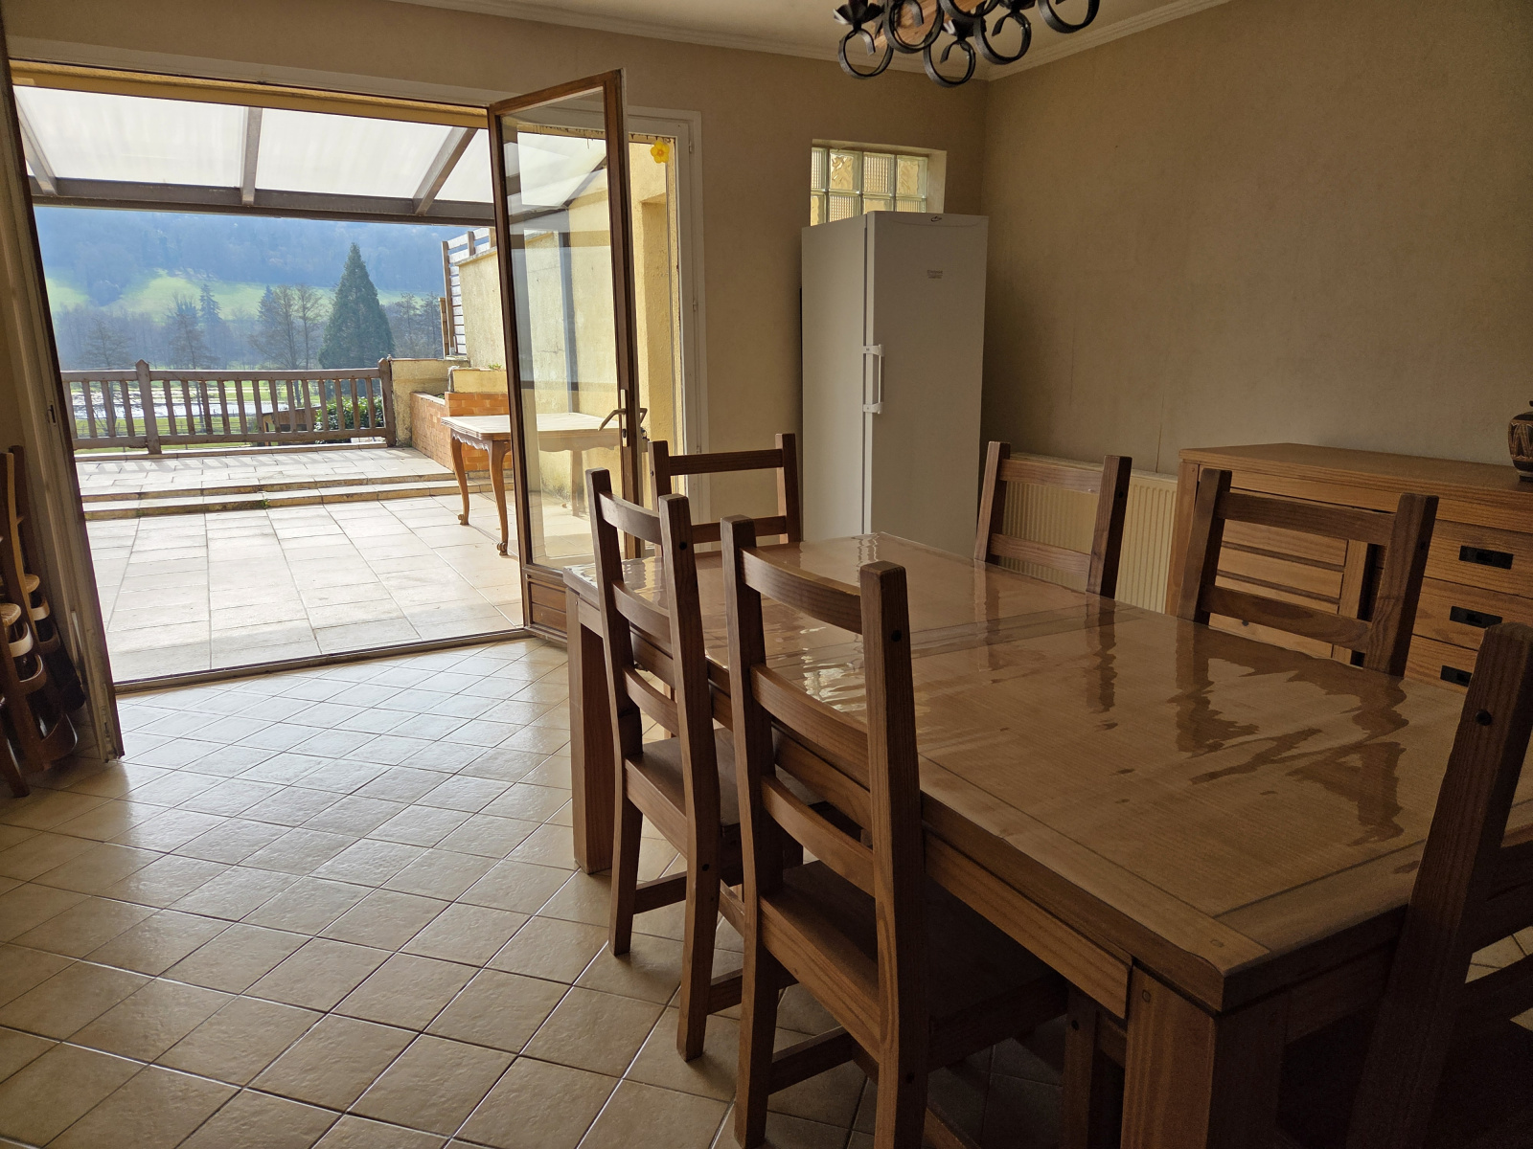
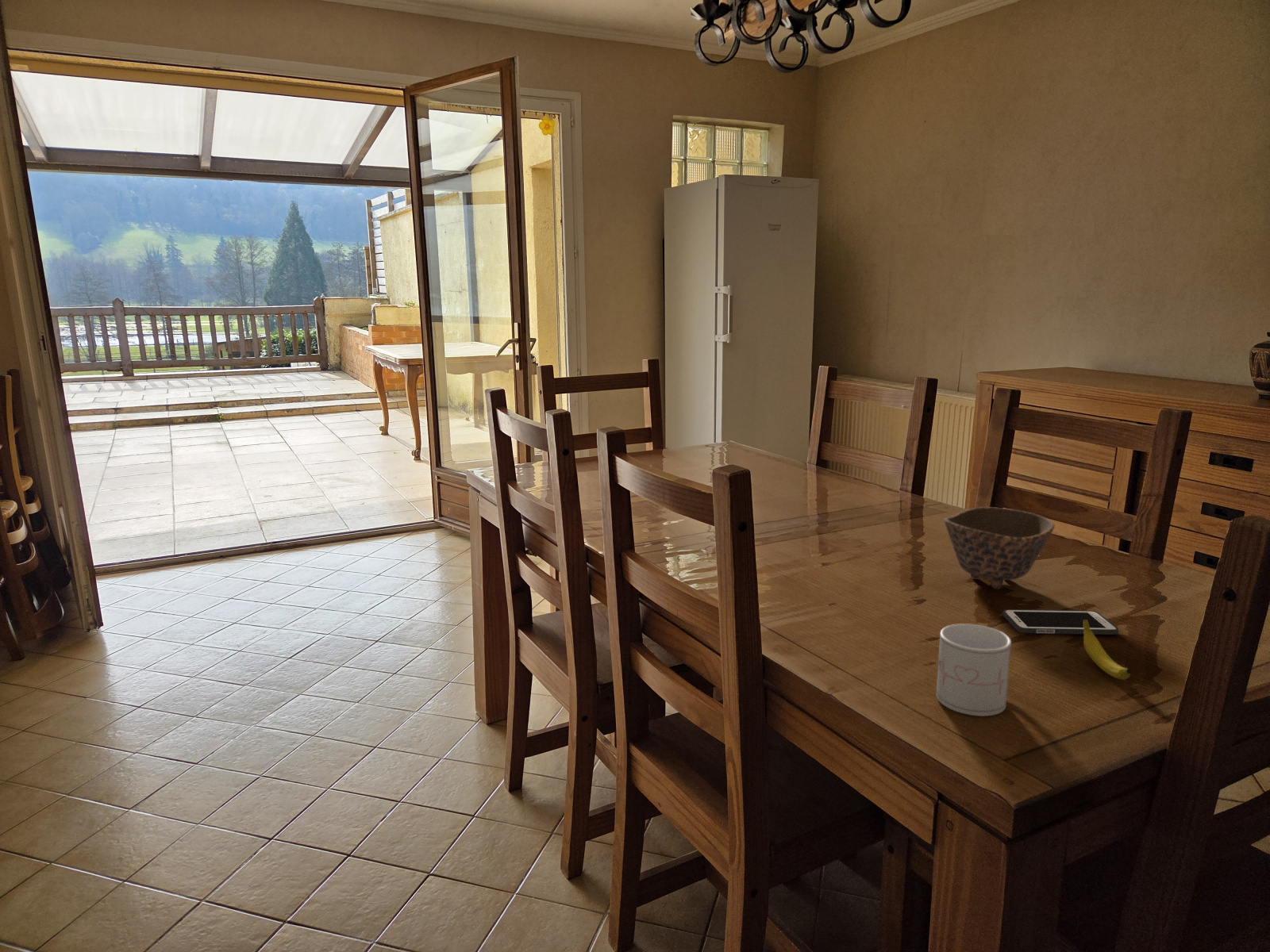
+ cell phone (1059, 622)
+ banana (1105, 651)
+ mug (979, 663)
+ bowl (994, 550)
